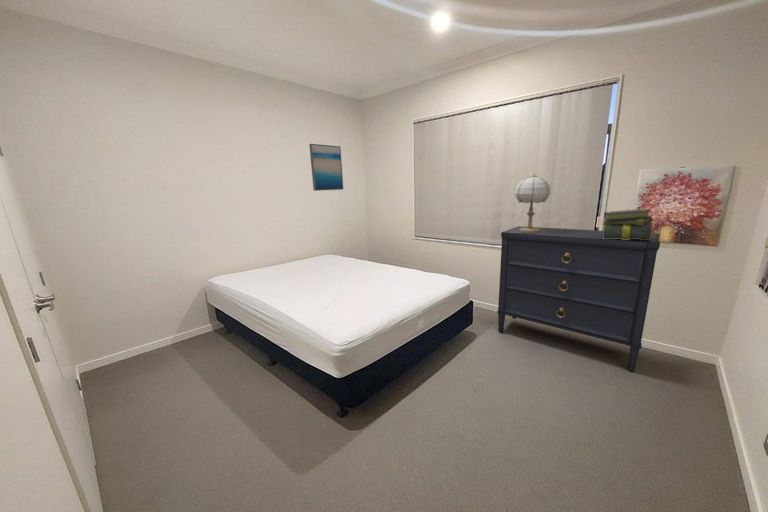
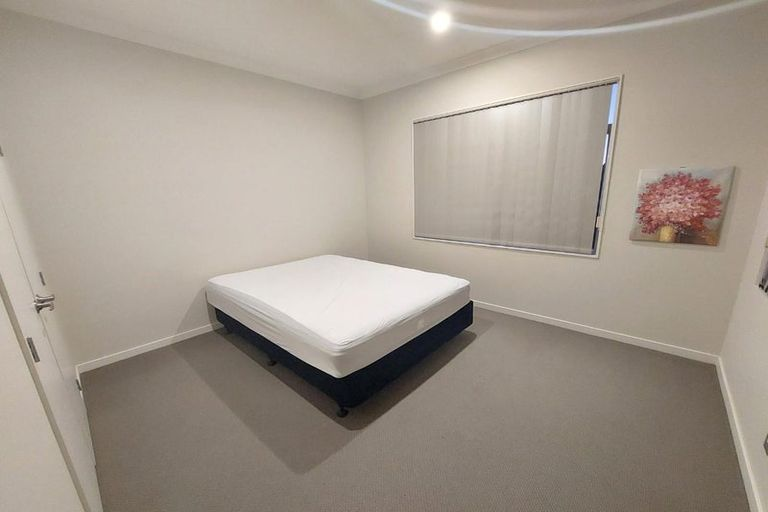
- dresser (568, 288)
- wall art (327, 168)
- stack of books (626, 223)
- table lamp (531, 203)
